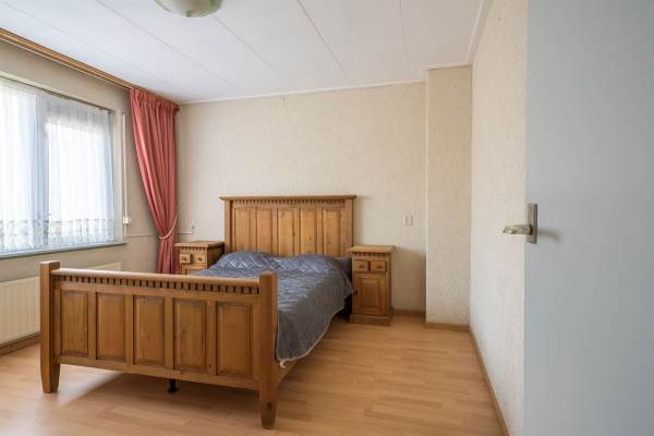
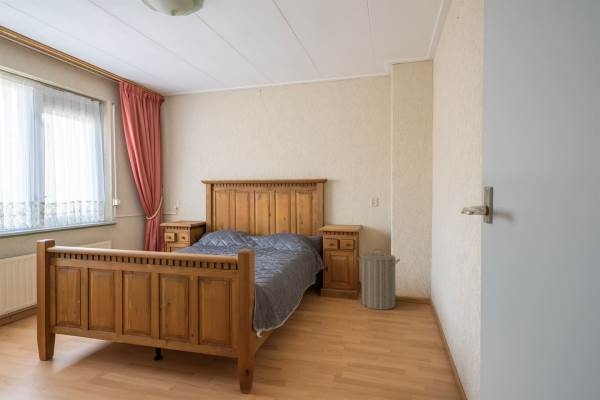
+ laundry hamper (378, 276)
